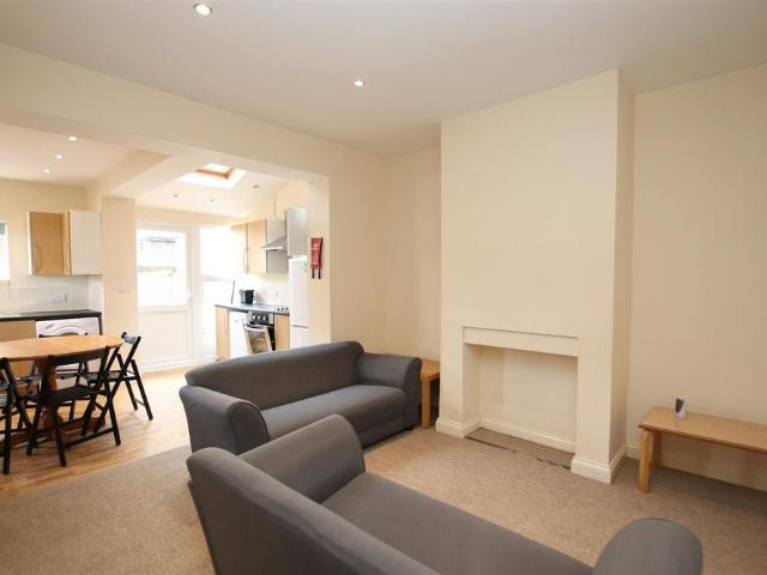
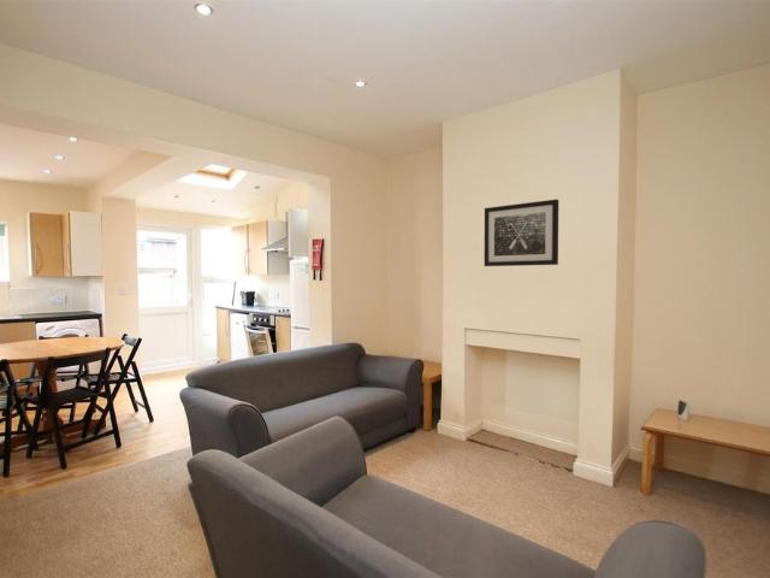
+ wall art (519, 235)
